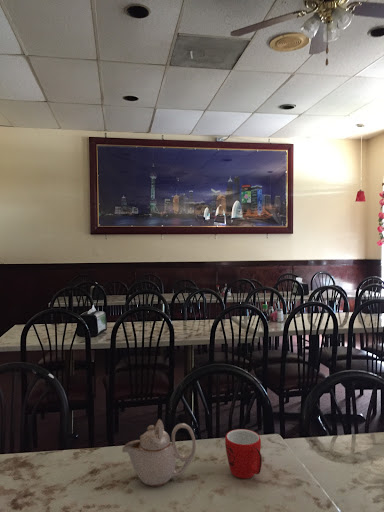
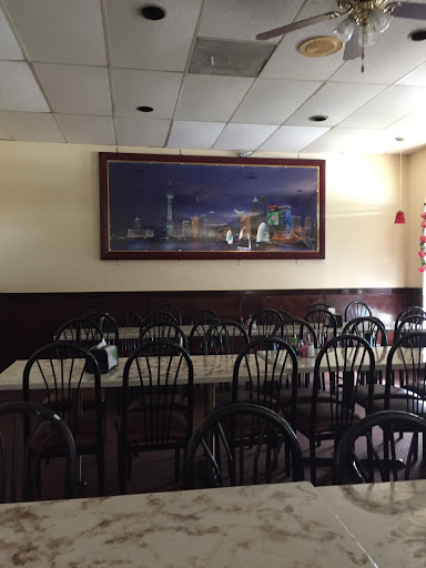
- mug (246, 457)
- teapot (159, 450)
